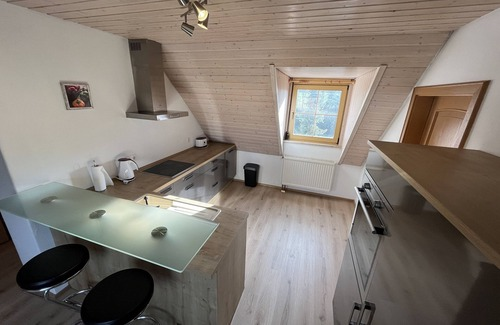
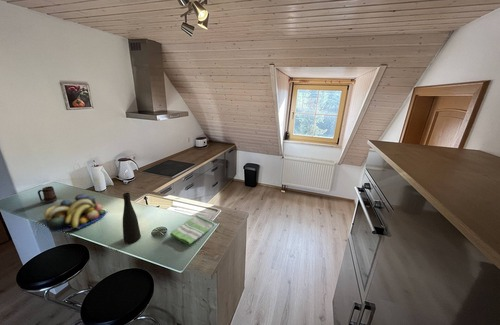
+ dish towel (193, 228)
+ fruit bowl (78, 208)
+ vase (129, 216)
+ mug (47, 195)
